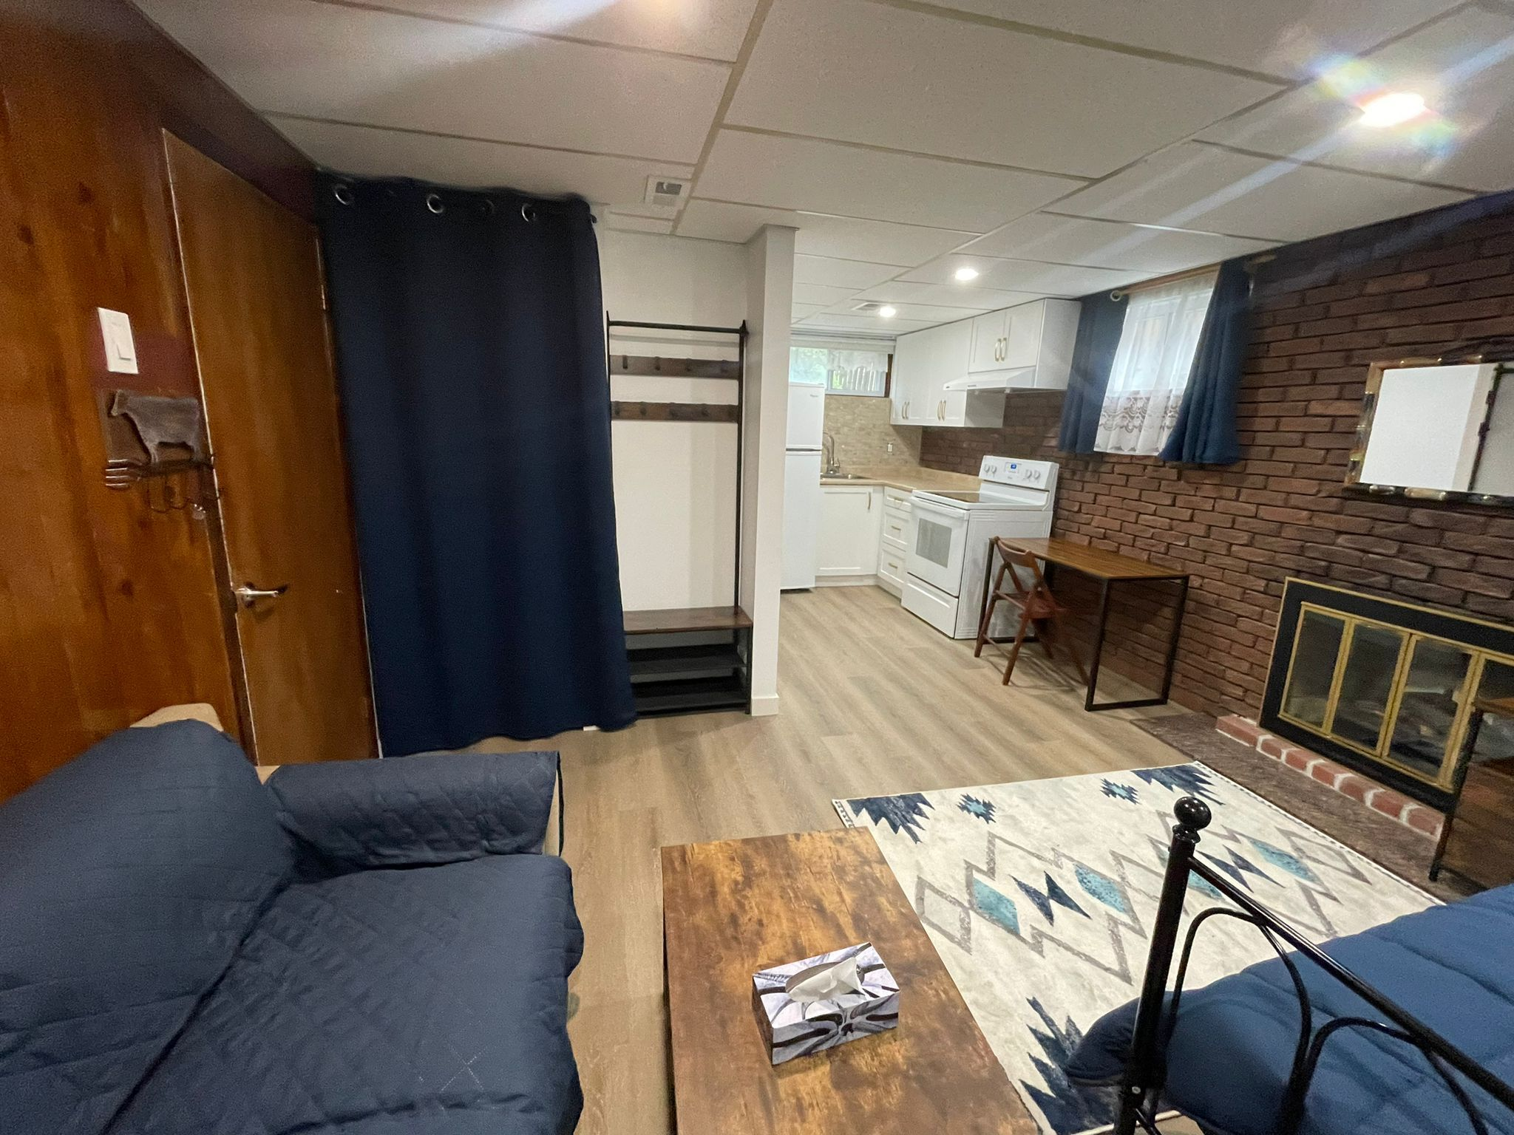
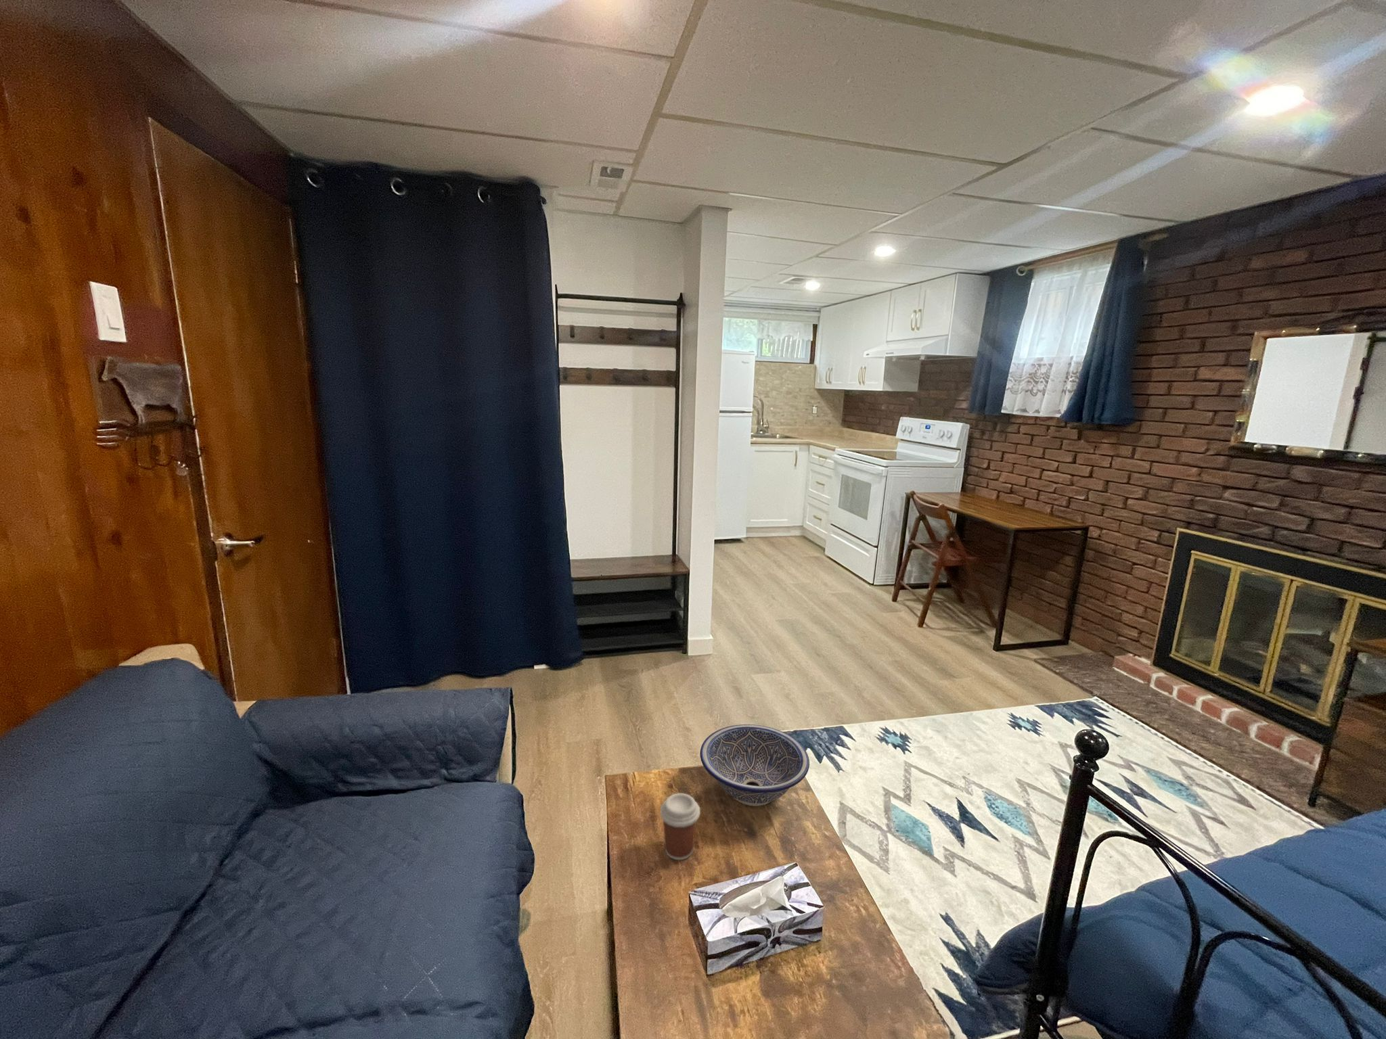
+ coffee cup (680, 826)
+ decorative bowl (753, 772)
